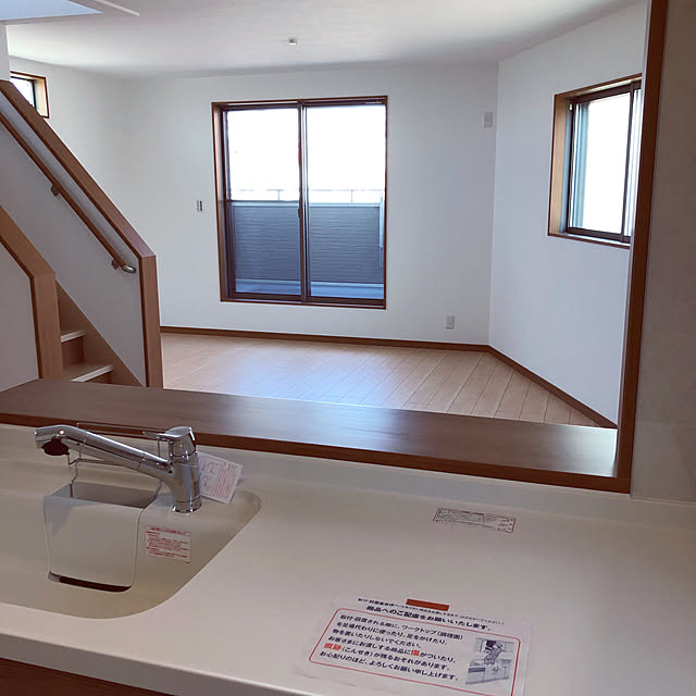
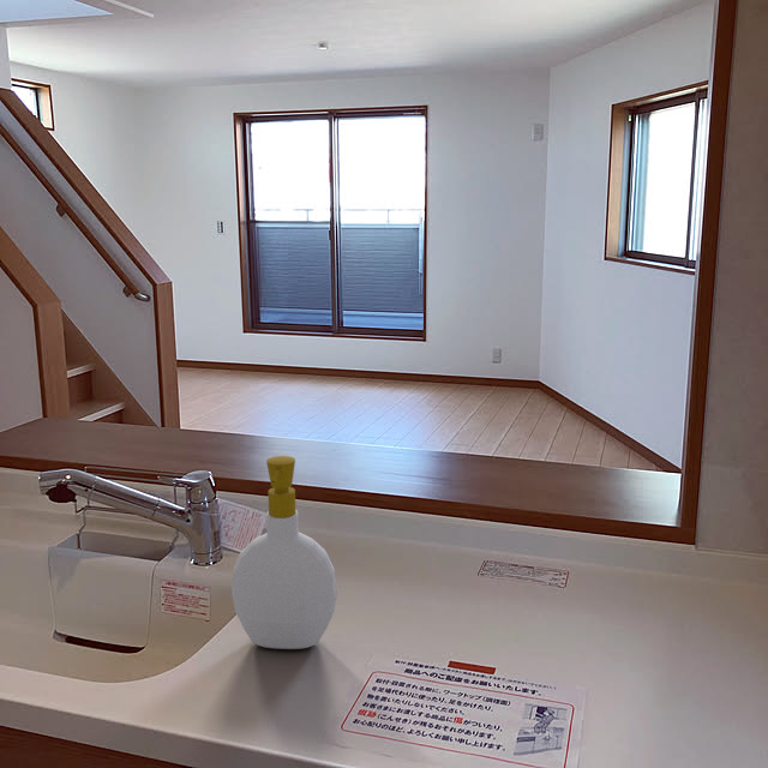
+ soap bottle (282, 553)
